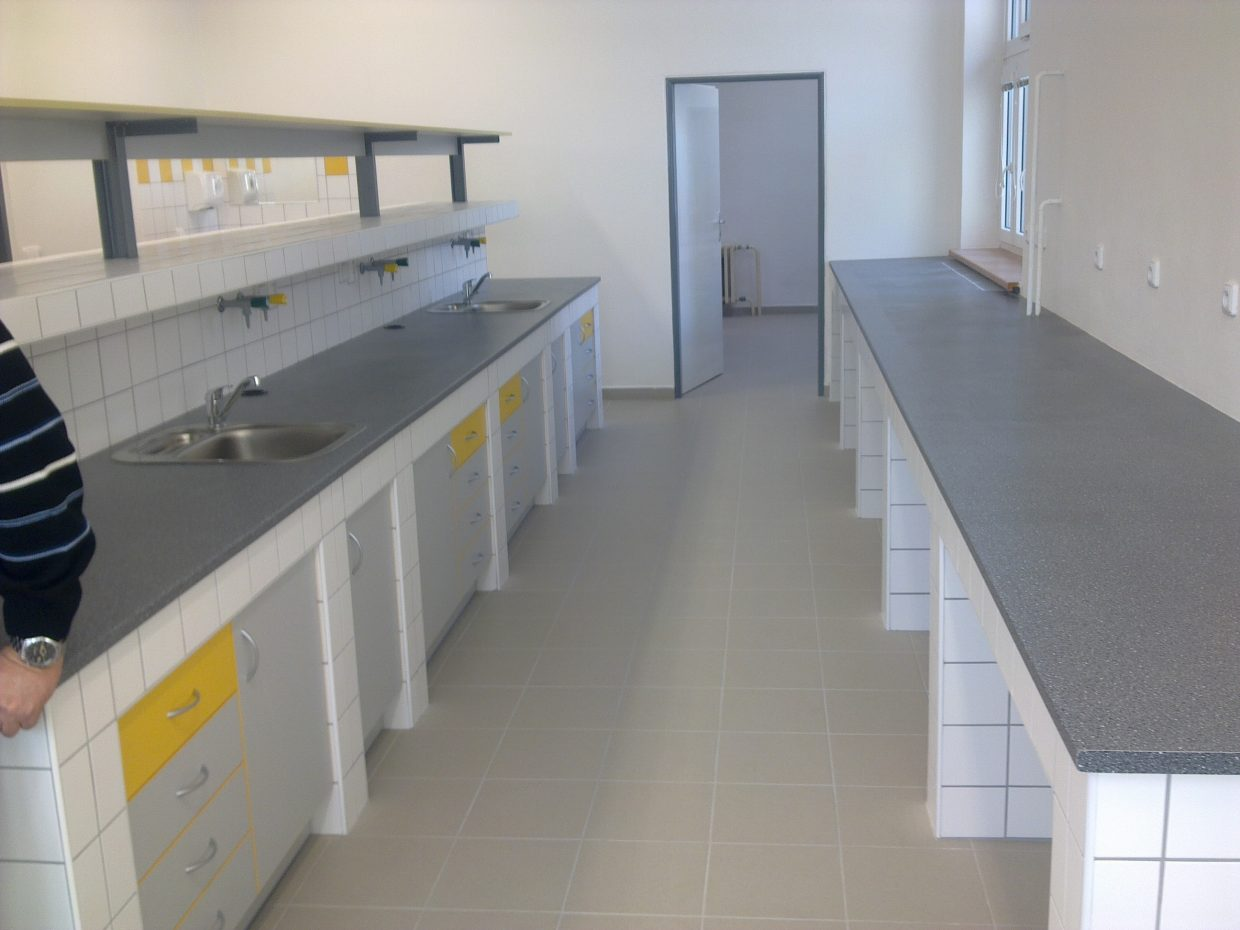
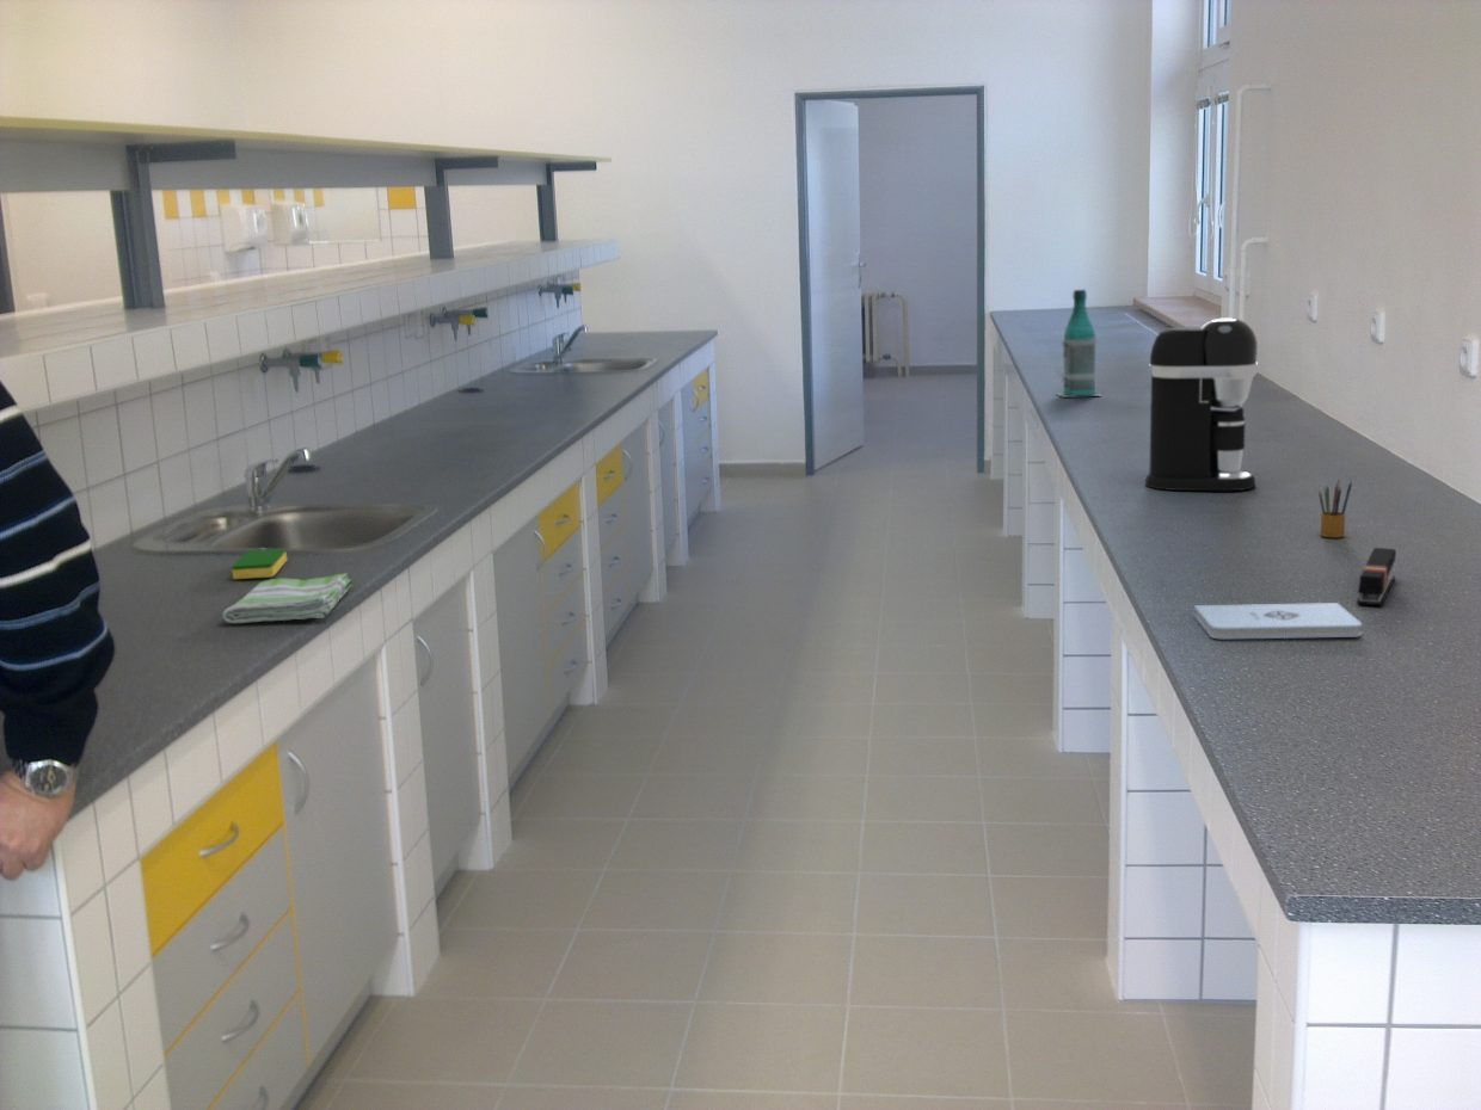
+ notepad (1276, 621)
+ pencil box (1334, 508)
+ coffee maker (1202, 402)
+ stapler (1377, 575)
+ dish towel (289, 594)
+ bottle (1077, 343)
+ dish sponge (259, 563)
